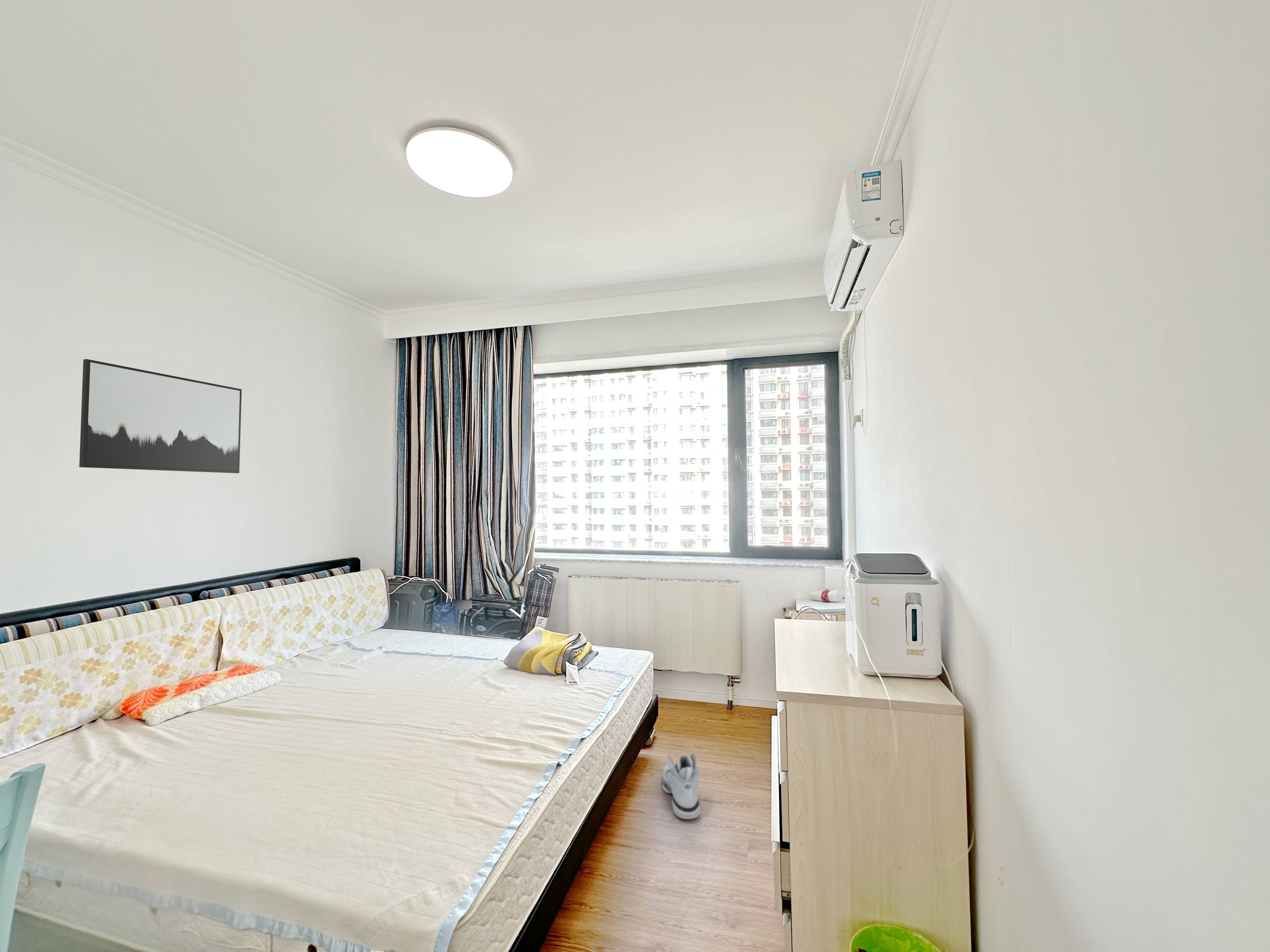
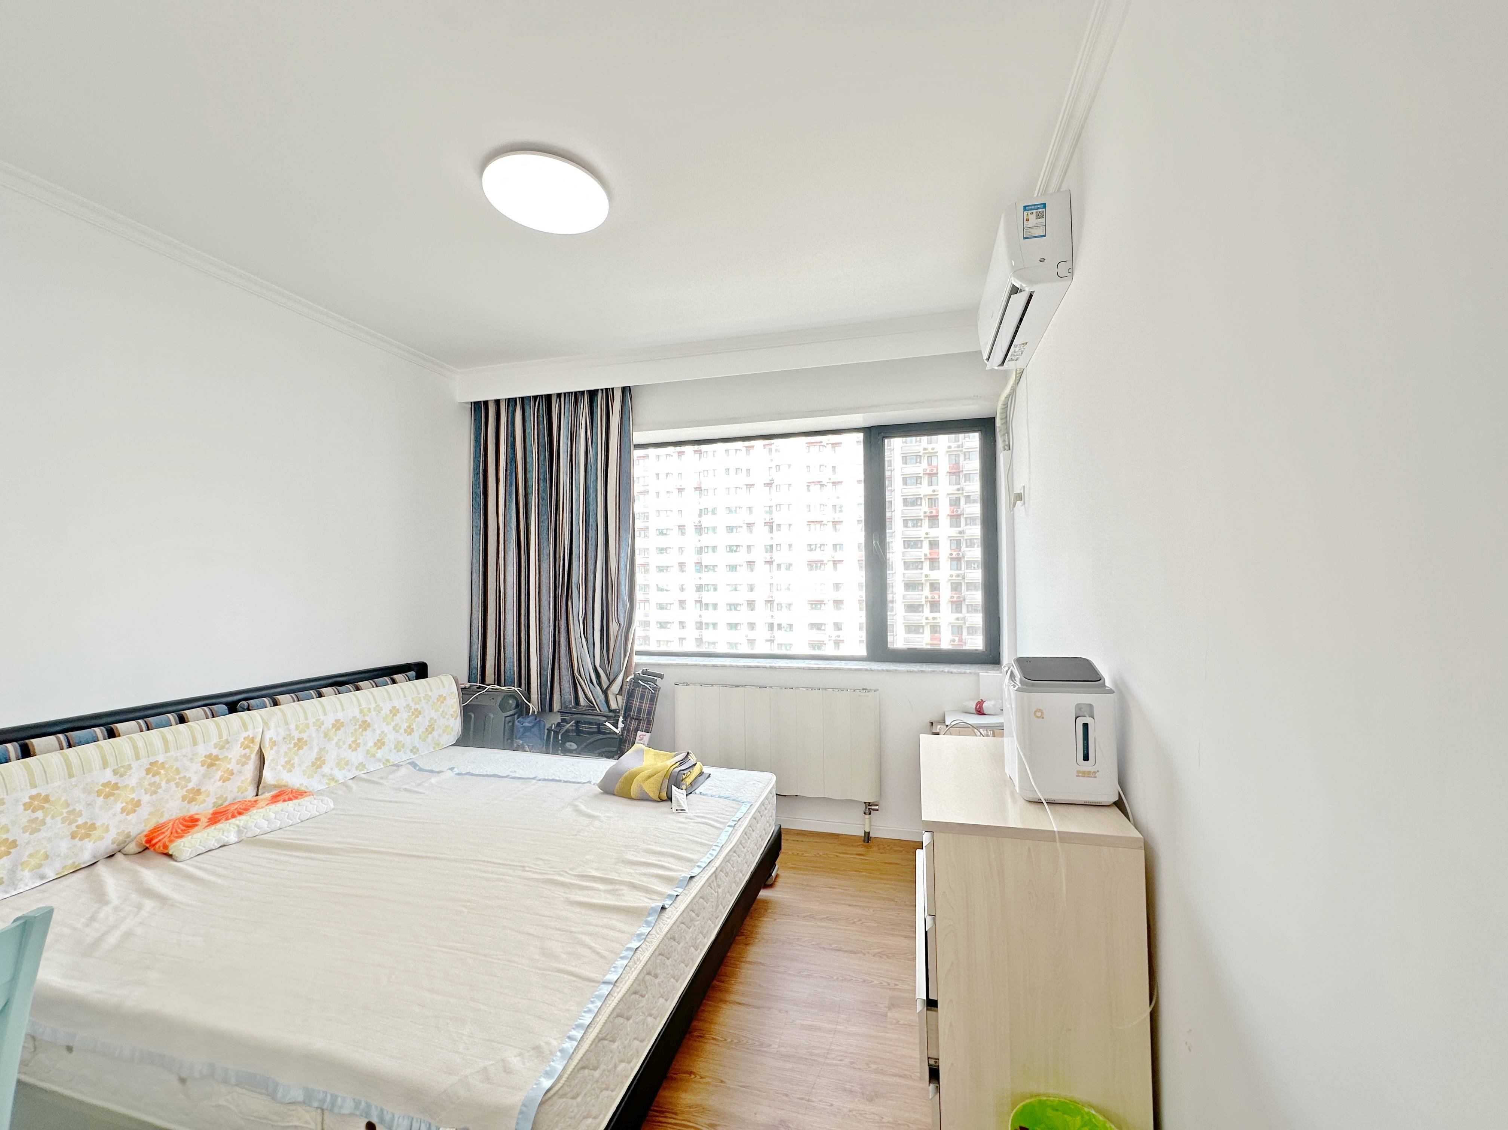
- wall art (171, 423)
- sneaker (680, 773)
